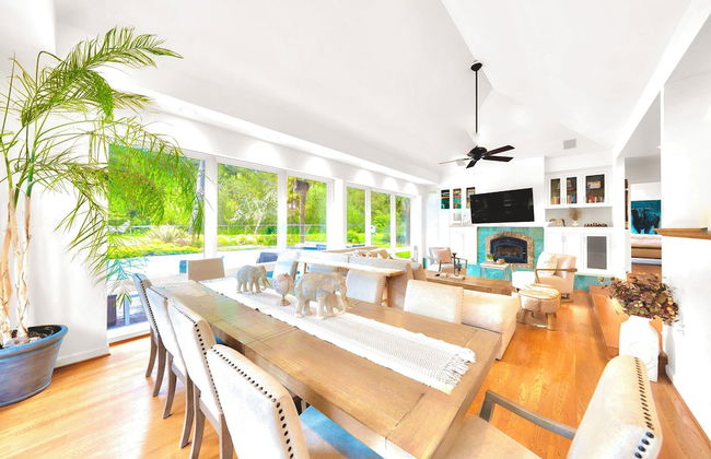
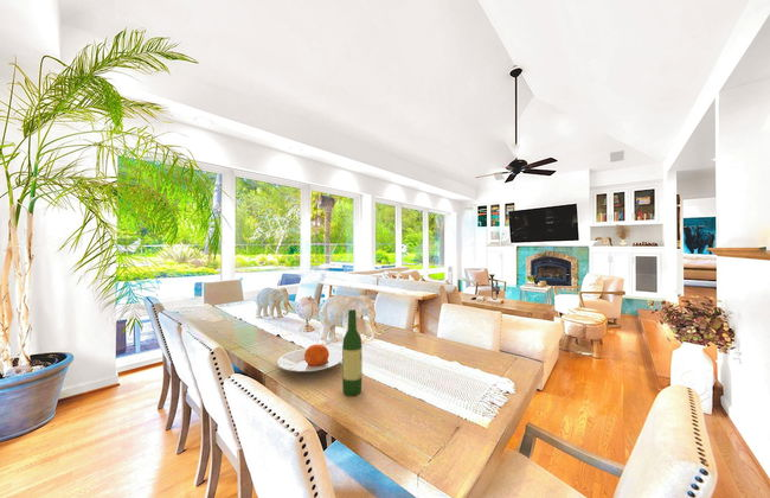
+ wine bottle (352, 350)
+ plate (310, 356)
